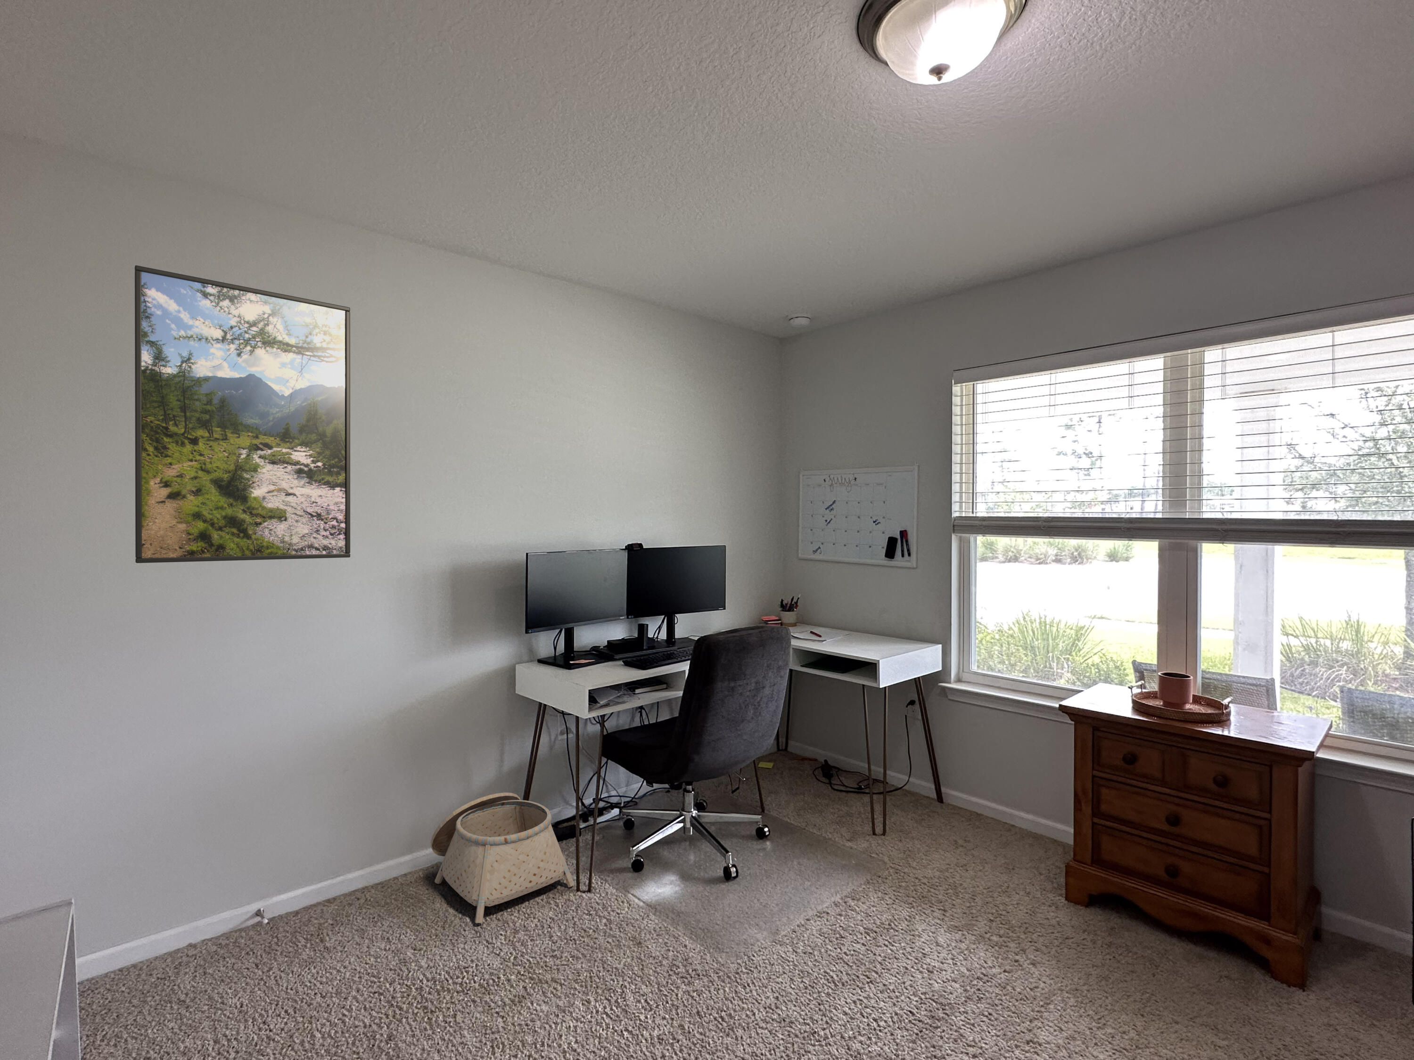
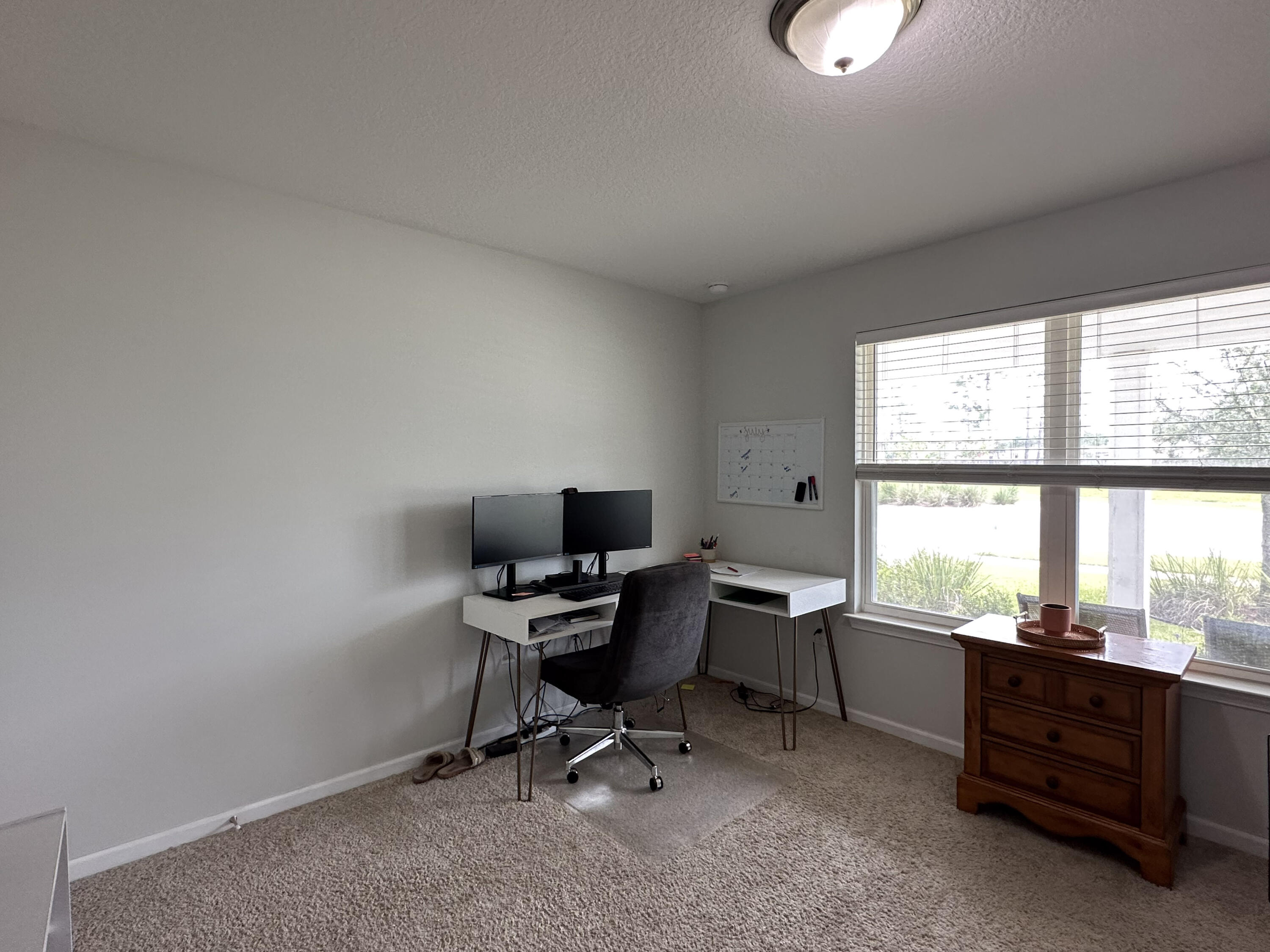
- basket (494, 838)
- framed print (252, 424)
